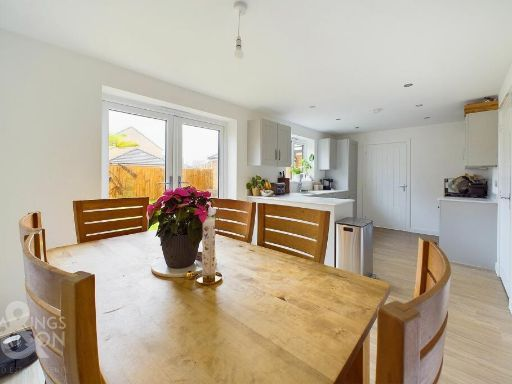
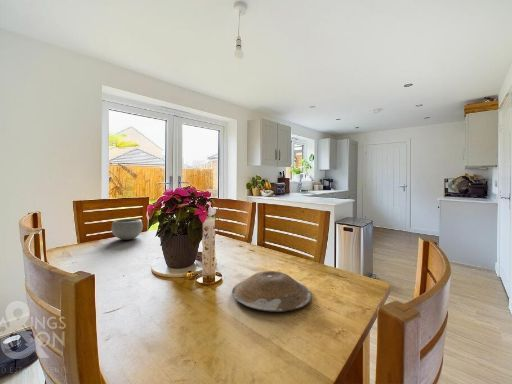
+ plate (271, 284)
+ bowl (127, 229)
